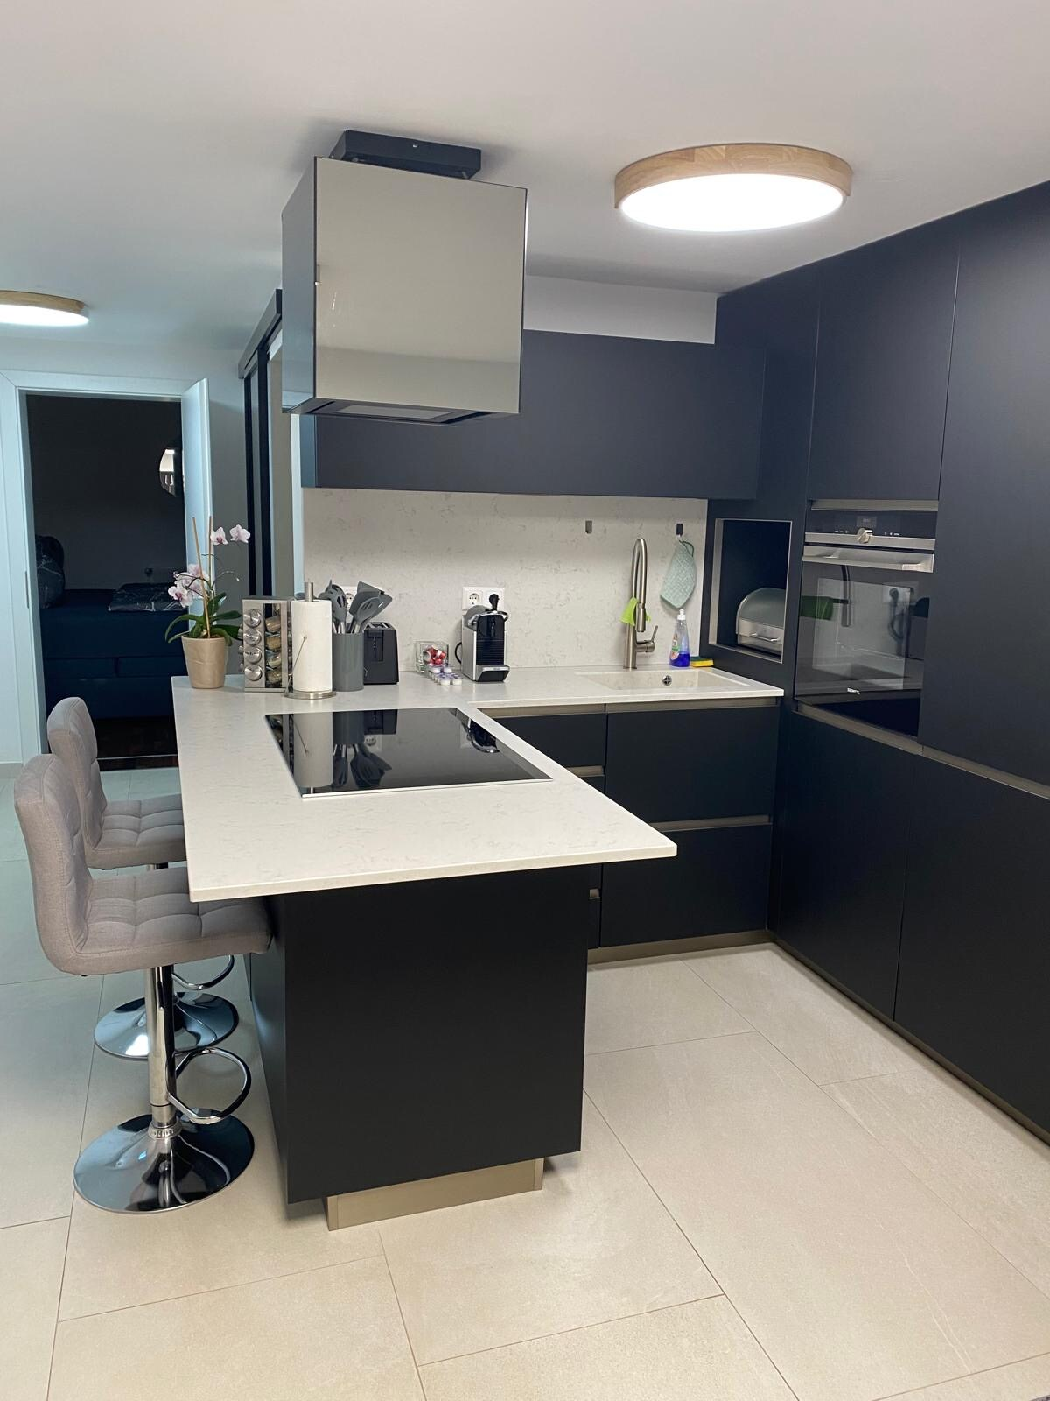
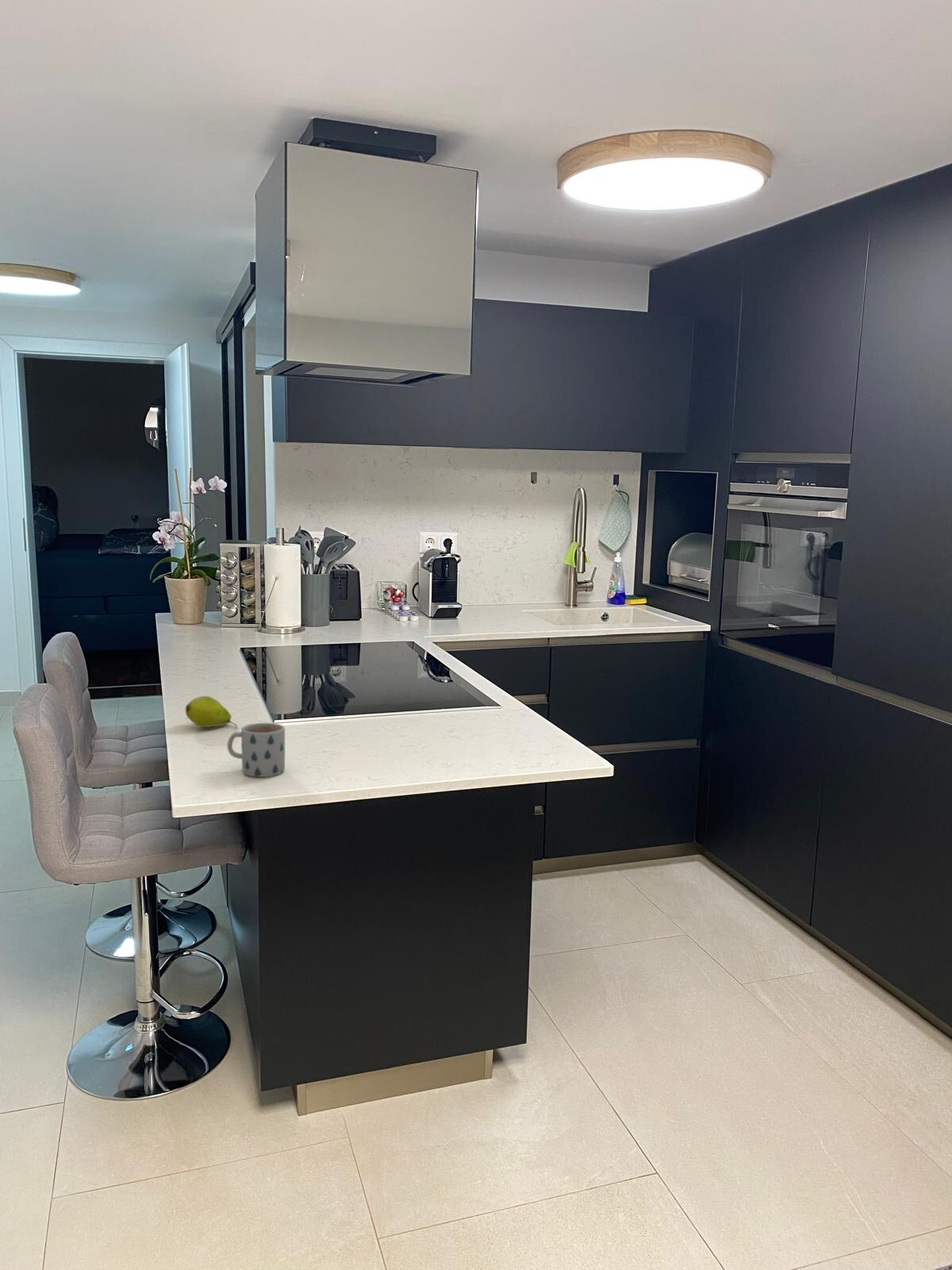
+ fruit (212, 711)
+ mug (255, 749)
